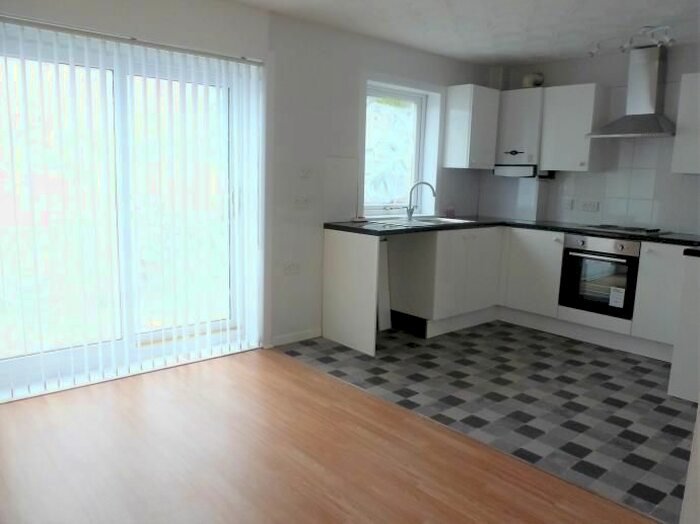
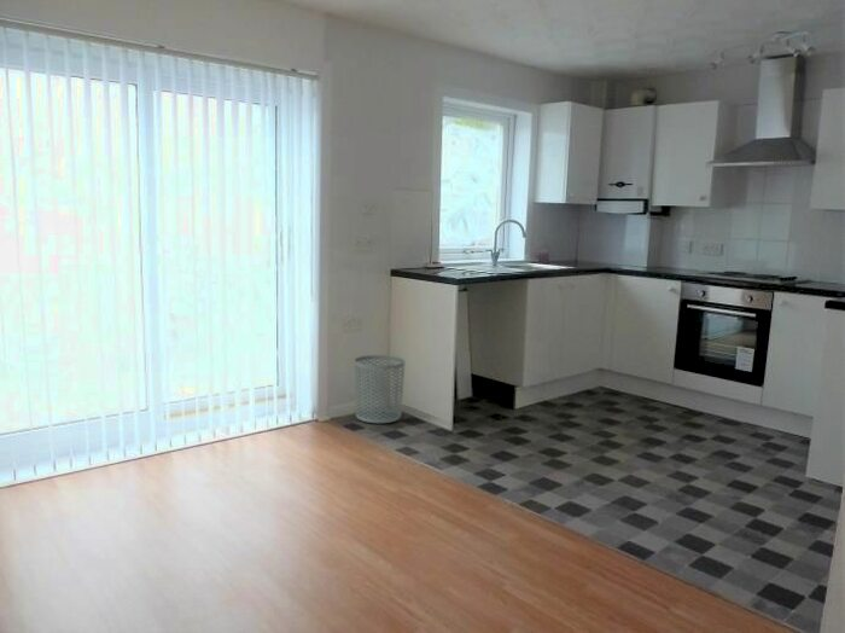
+ waste bin (379, 388)
